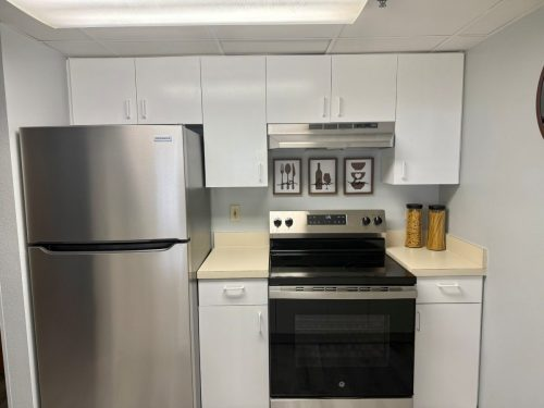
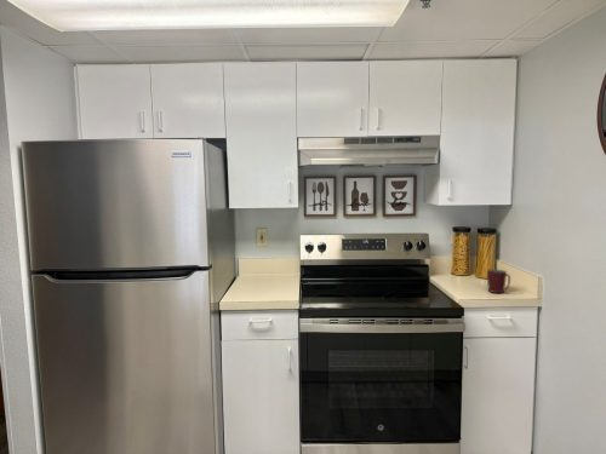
+ mug (498, 281)
